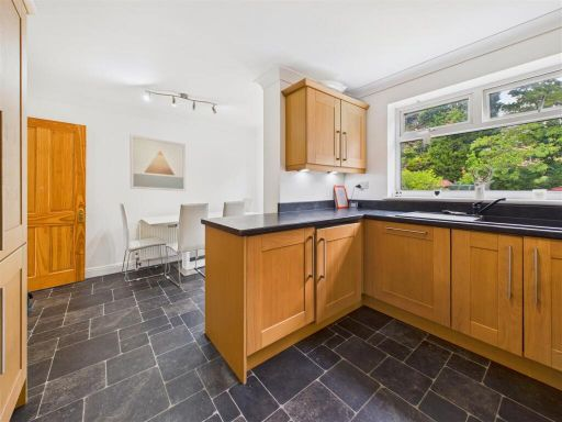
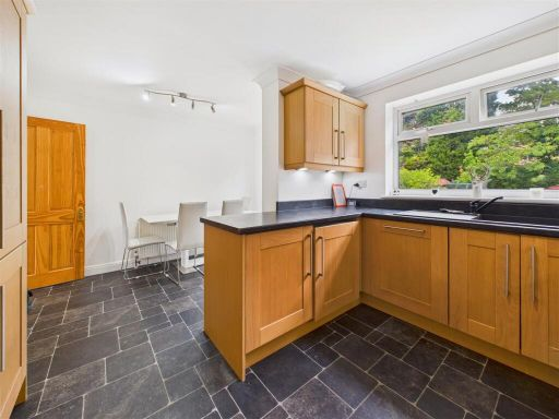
- wall art (159, 164)
